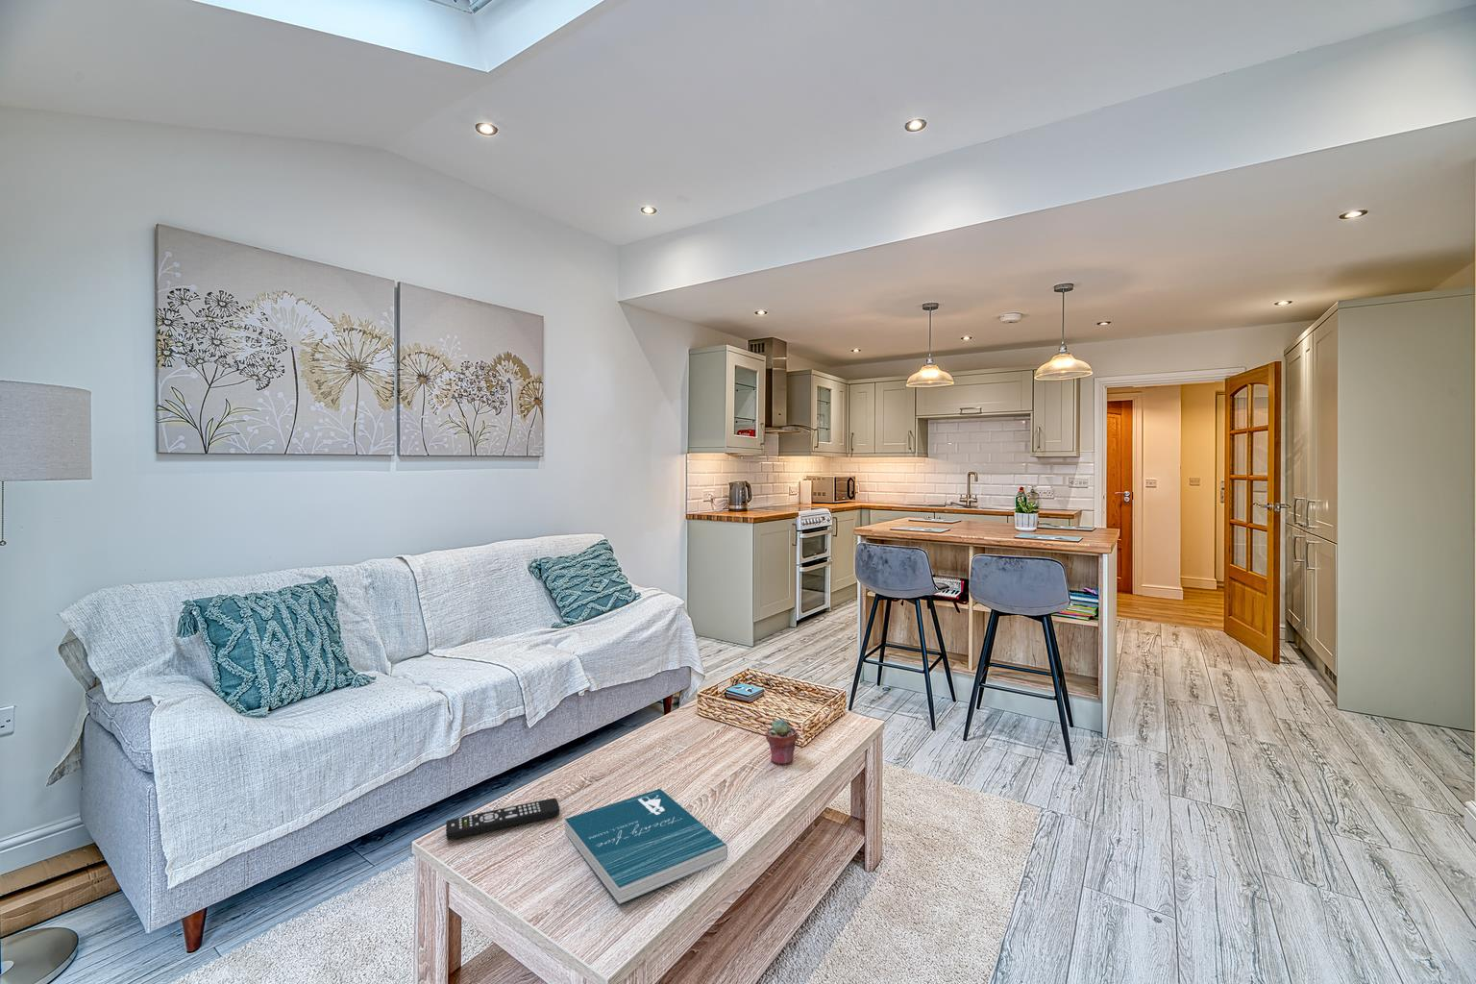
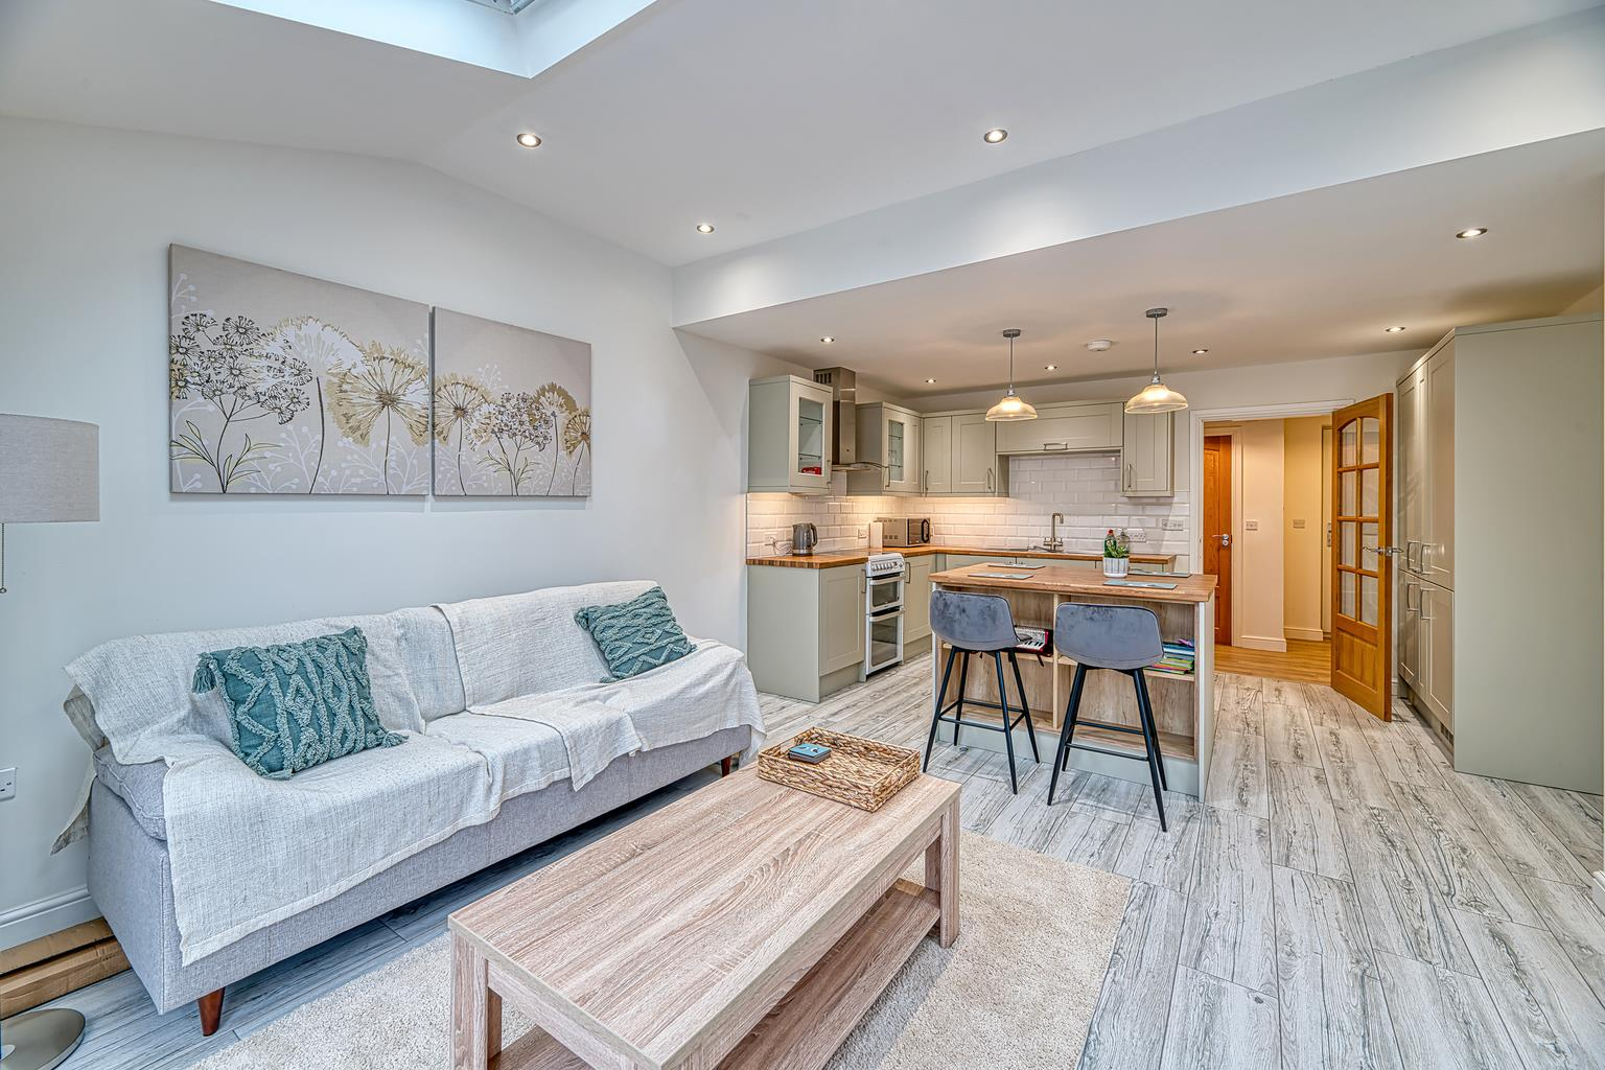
- remote control (503, 818)
- book (642, 838)
- potted succulent (781, 740)
